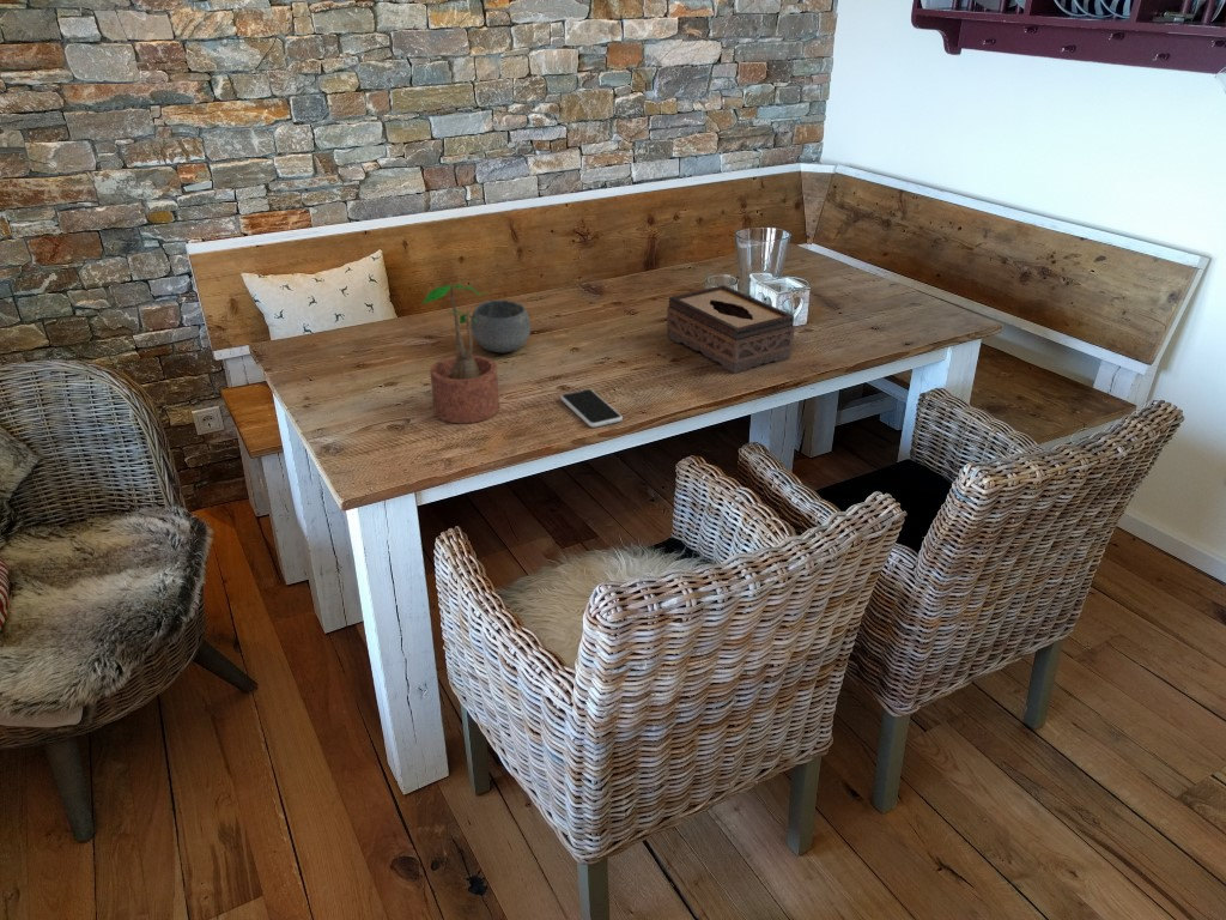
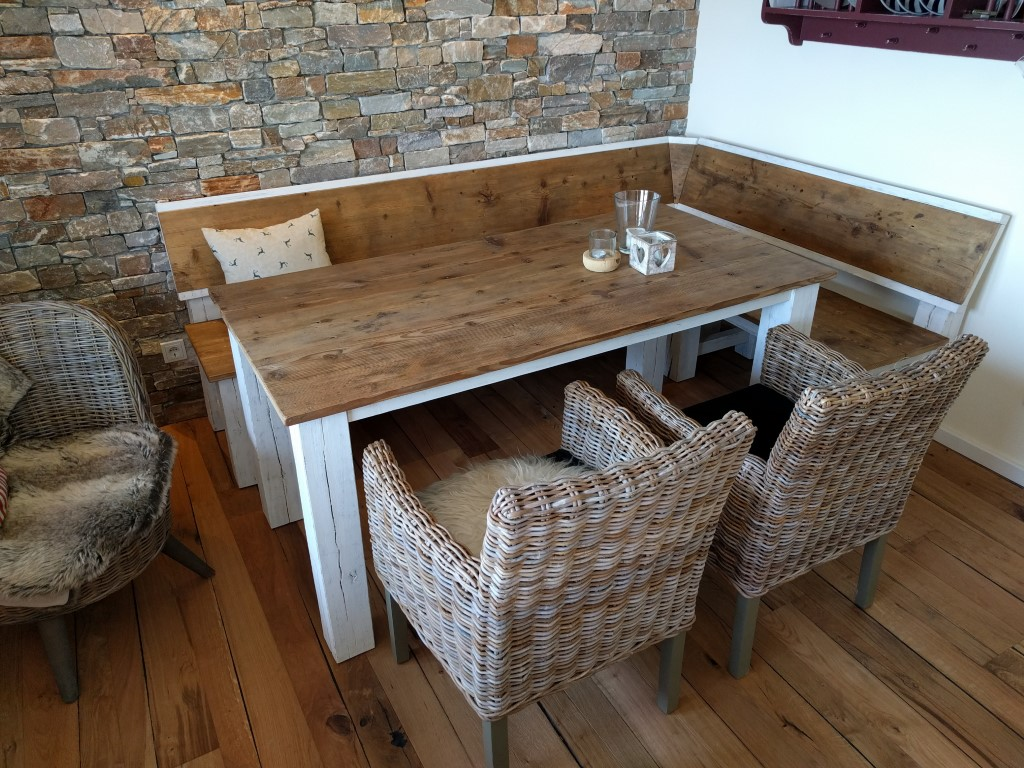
- smartphone (590, 407)
- bowl (500, 328)
- potted plant (459, 347)
- tissue box (728, 327)
